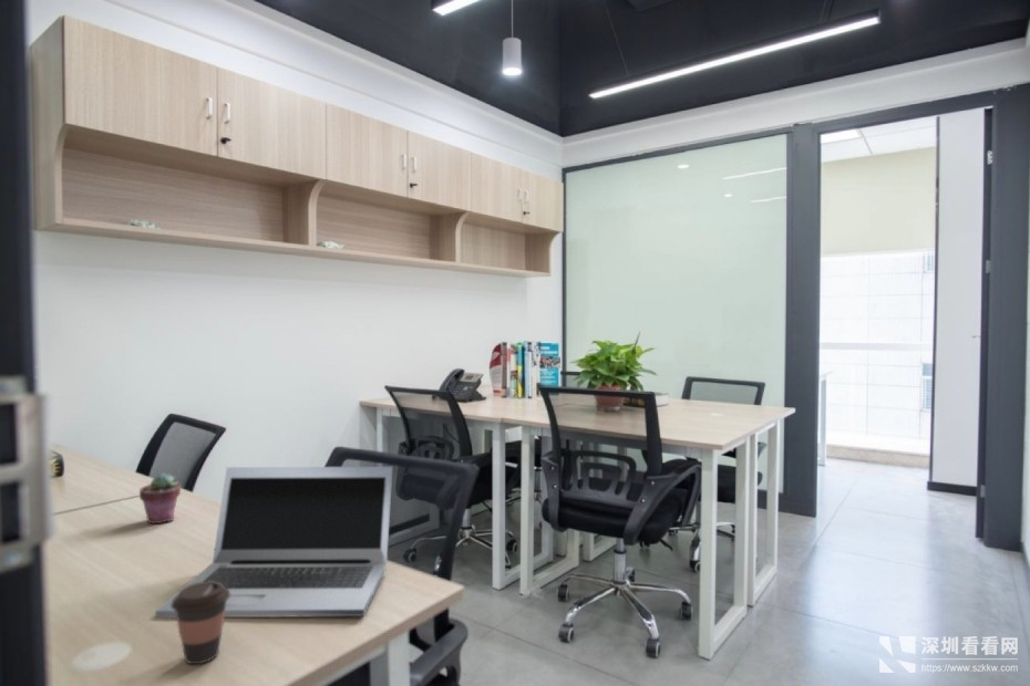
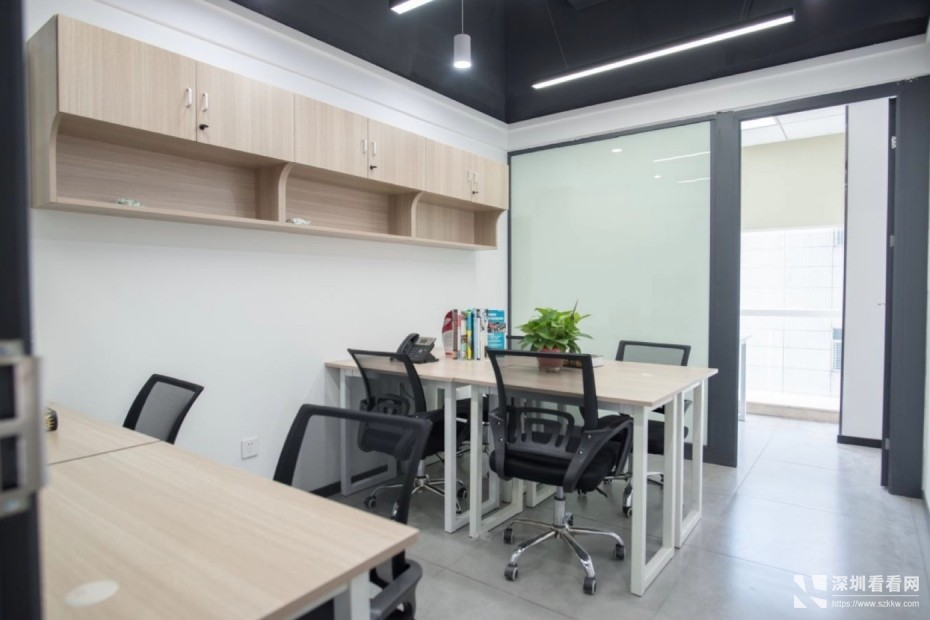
- coffee cup (202, 622)
- potted succulent (161, 496)
- laptop (288, 533)
